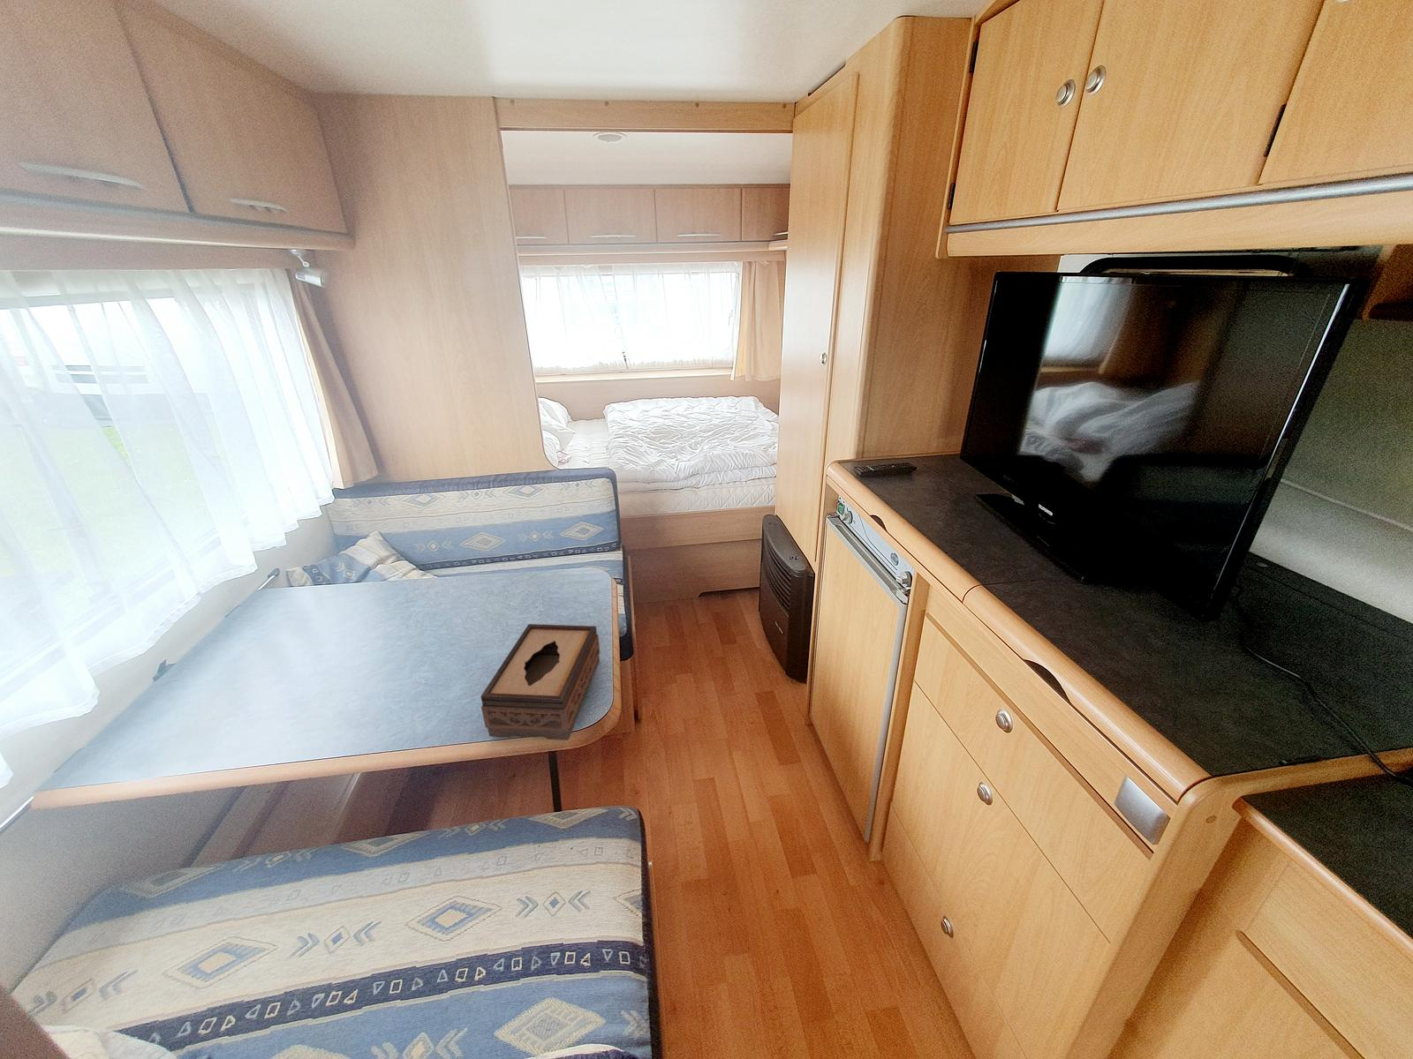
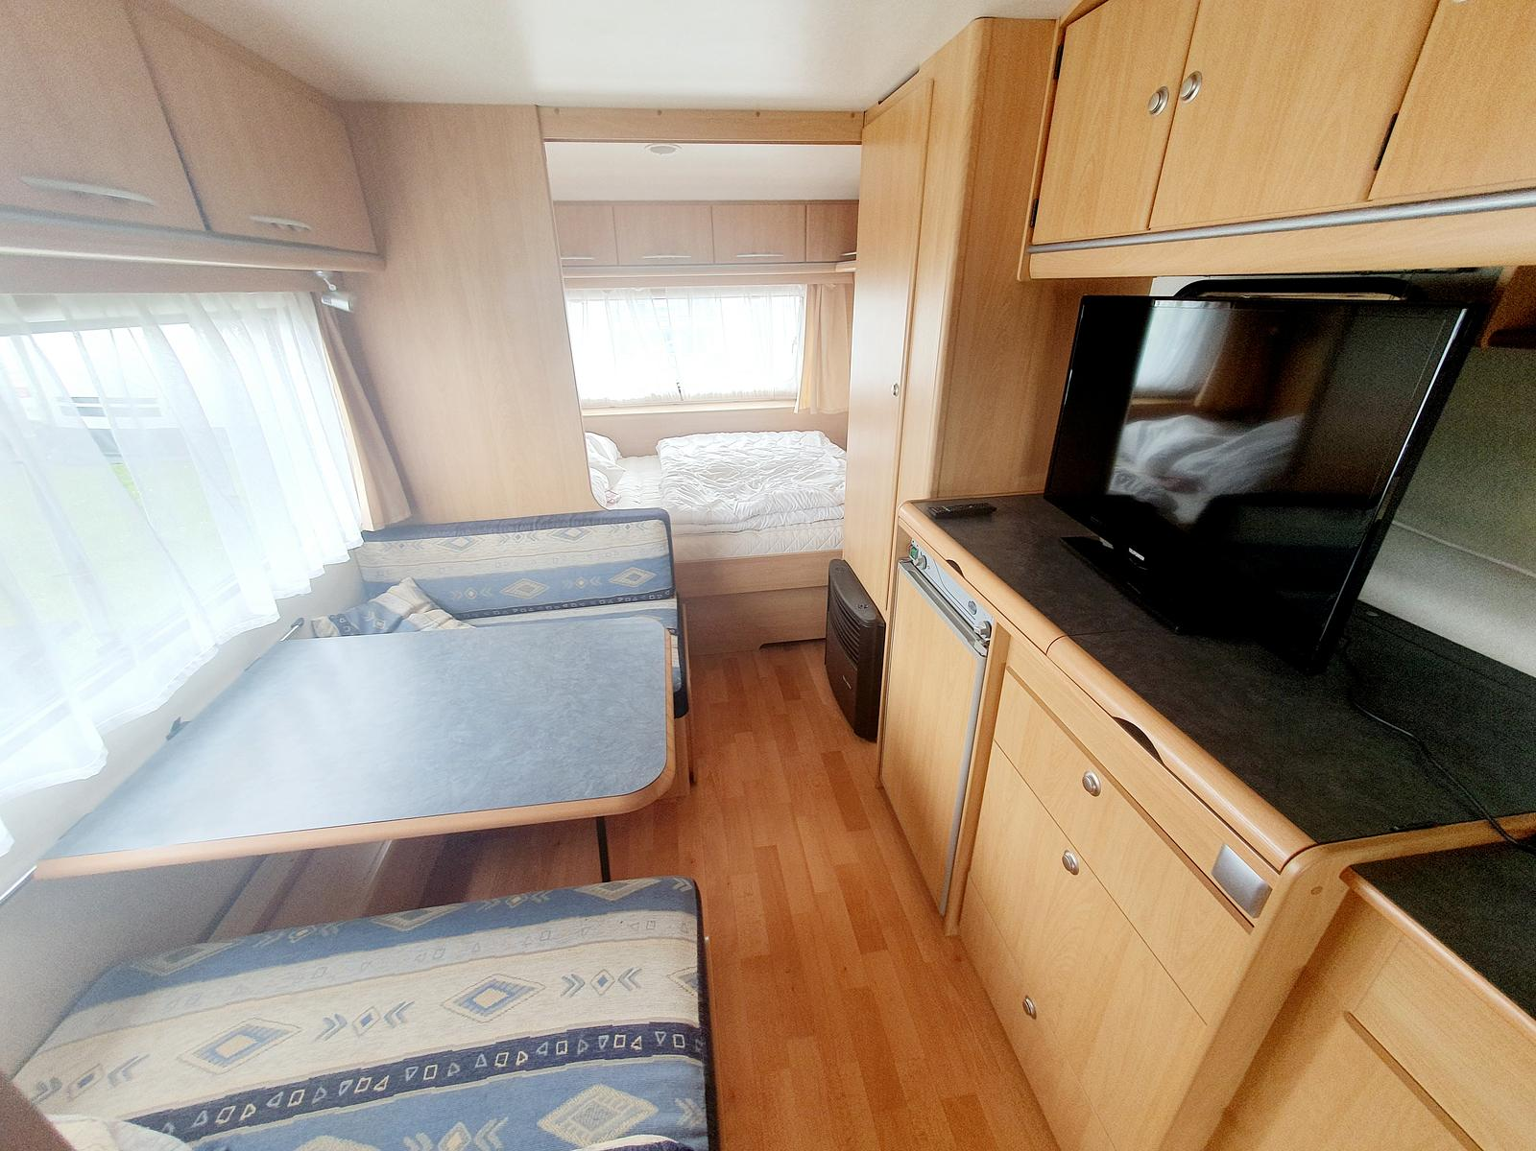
- tissue box (546, 676)
